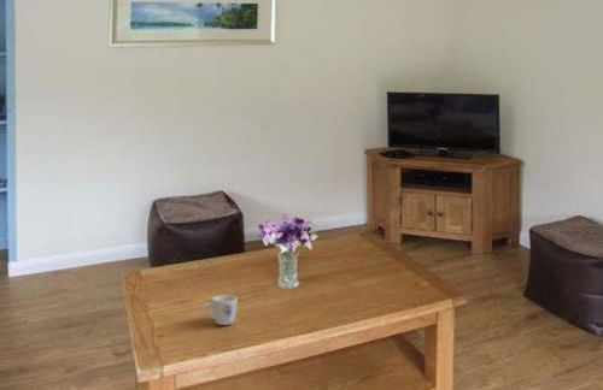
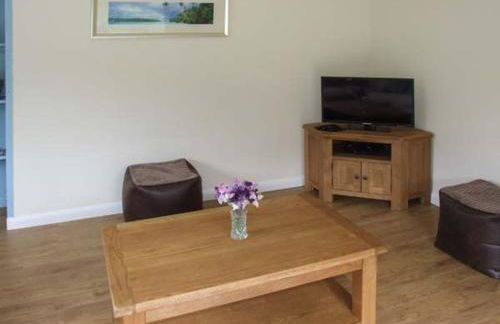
- mug (219, 311)
